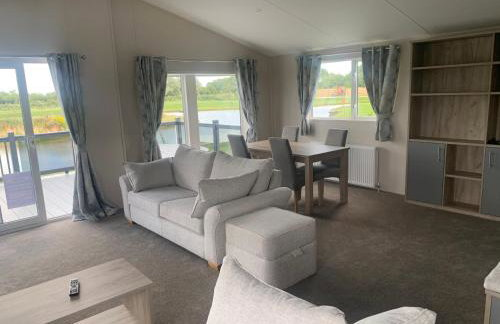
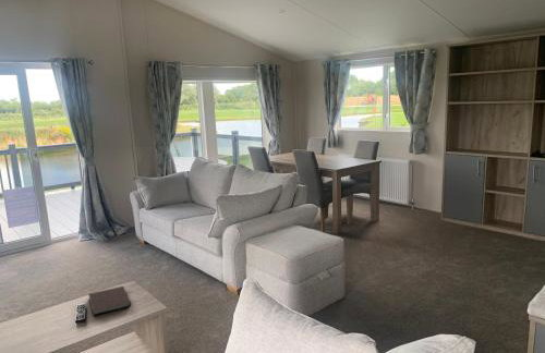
+ notebook (109, 300)
